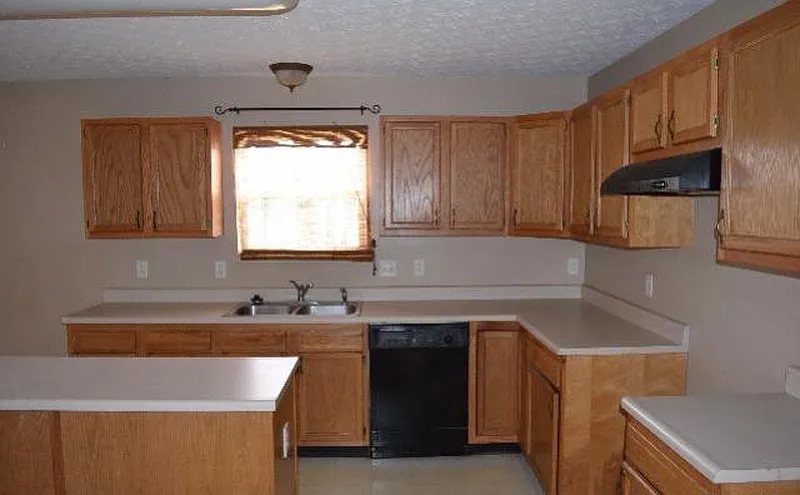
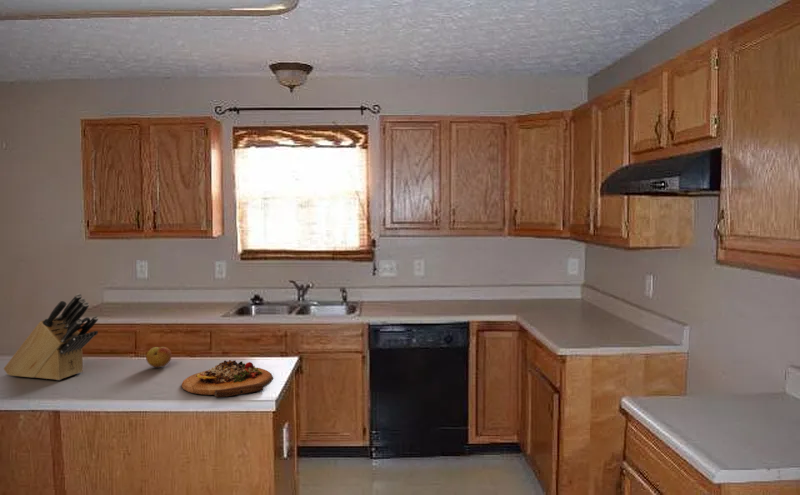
+ fruit (159, 357)
+ knife block (51, 334)
+ cutting board (228, 372)
